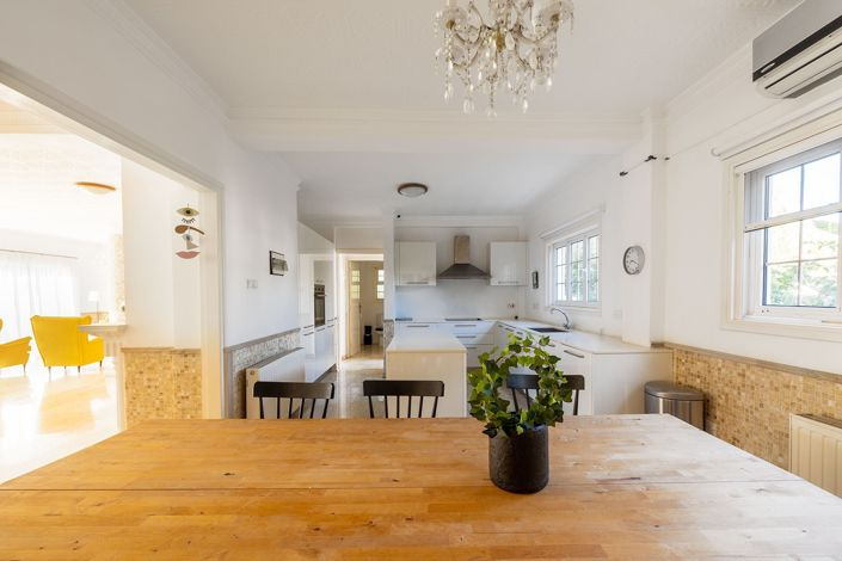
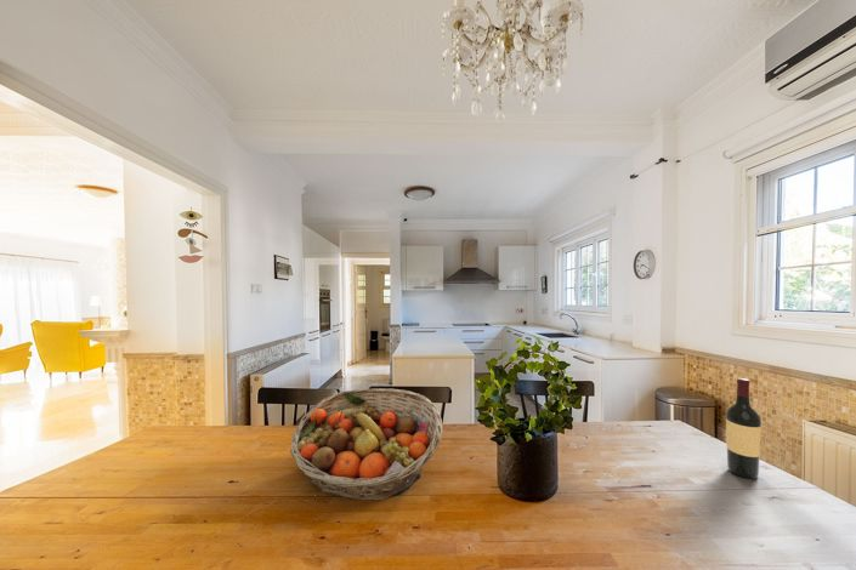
+ fruit basket (368, 438)
+ wine bottle (743, 426)
